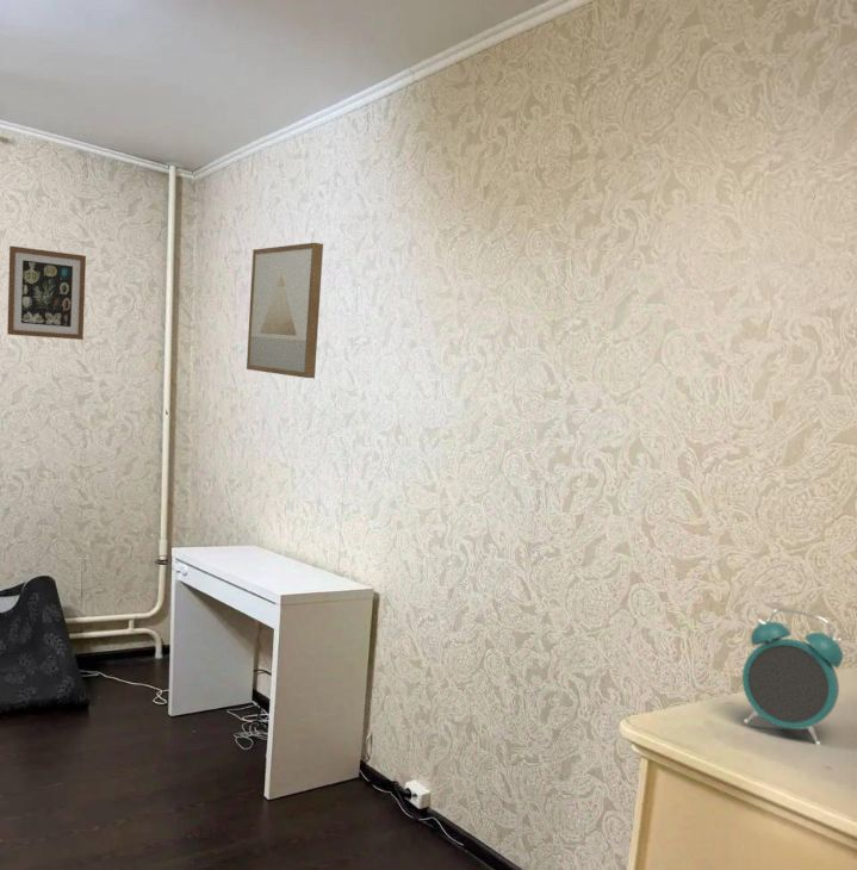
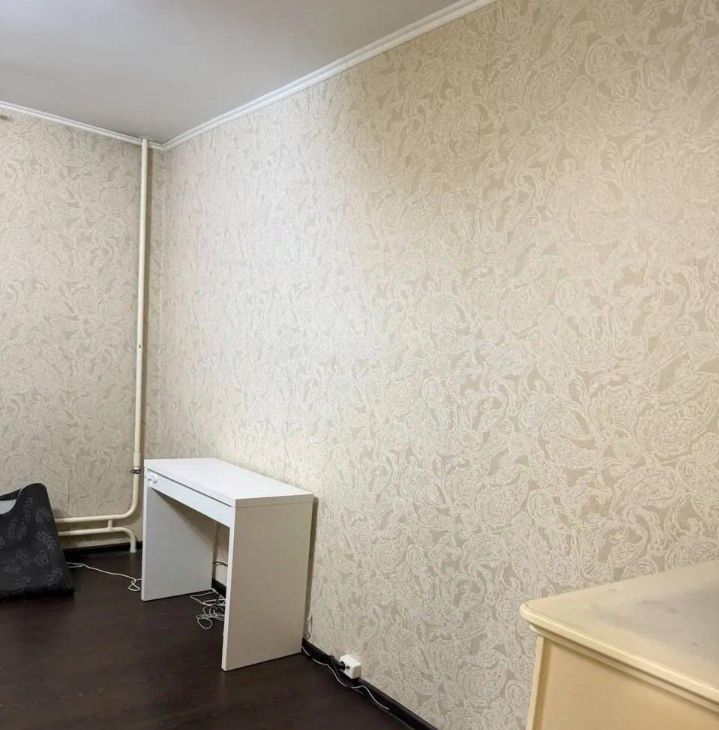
- wall art (46, 293)
- alarm clock (790, 672)
- wall art (281, 310)
